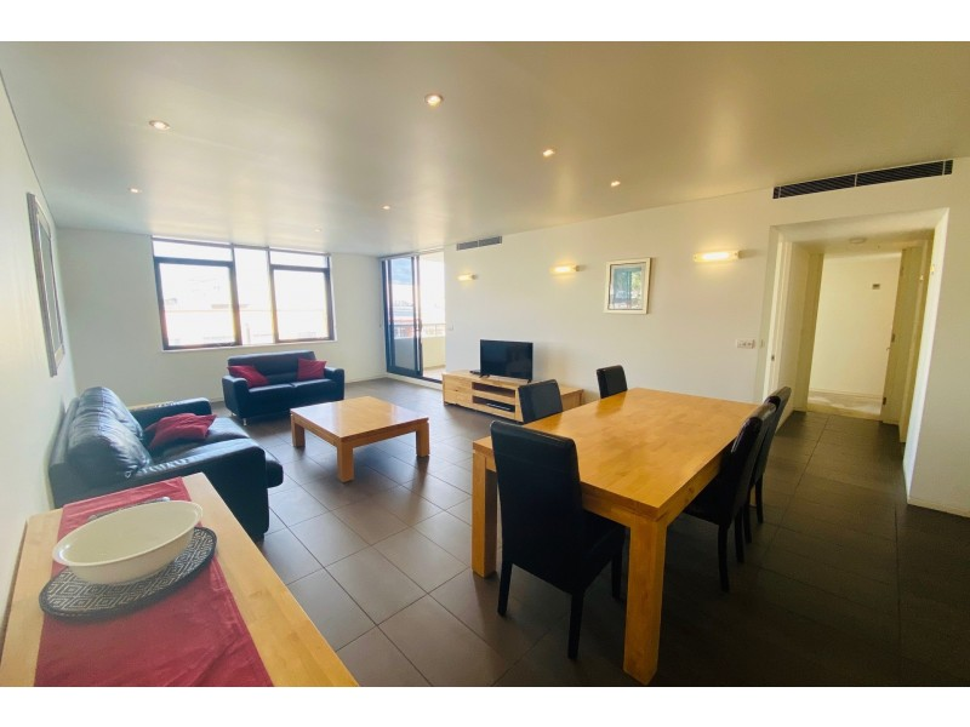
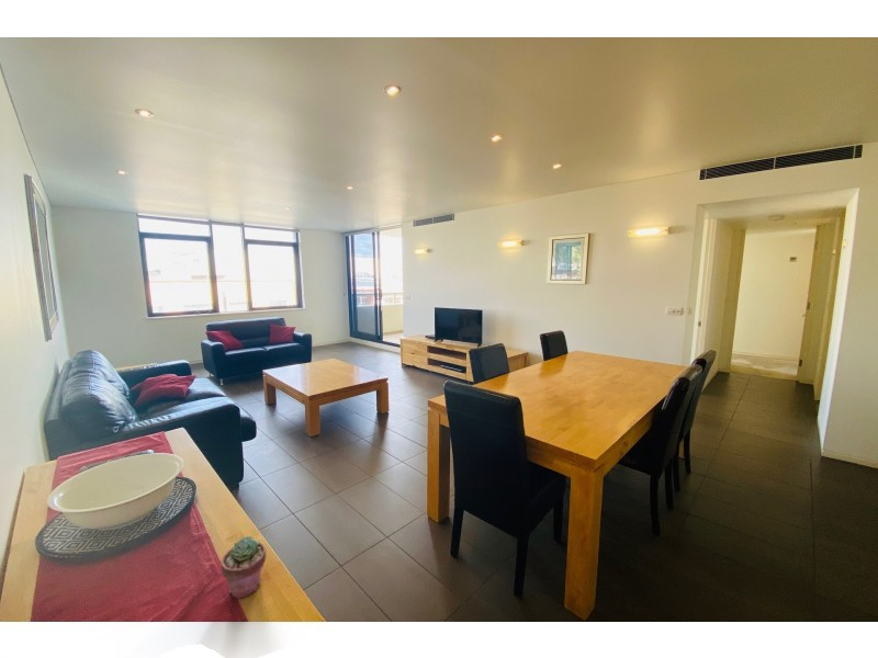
+ potted succulent (244, 564)
